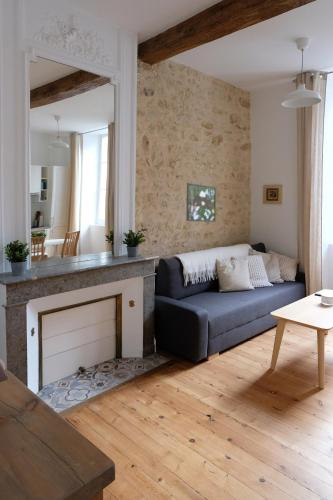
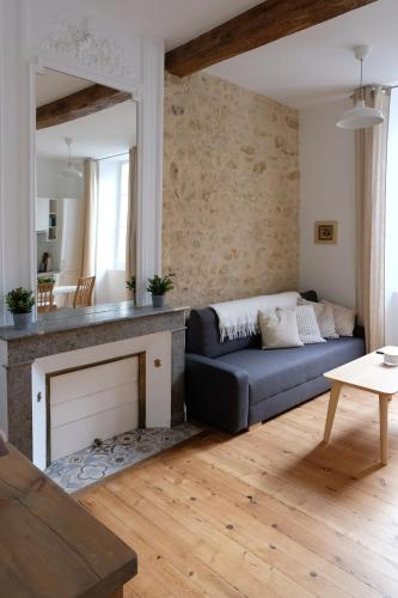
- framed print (201, 203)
